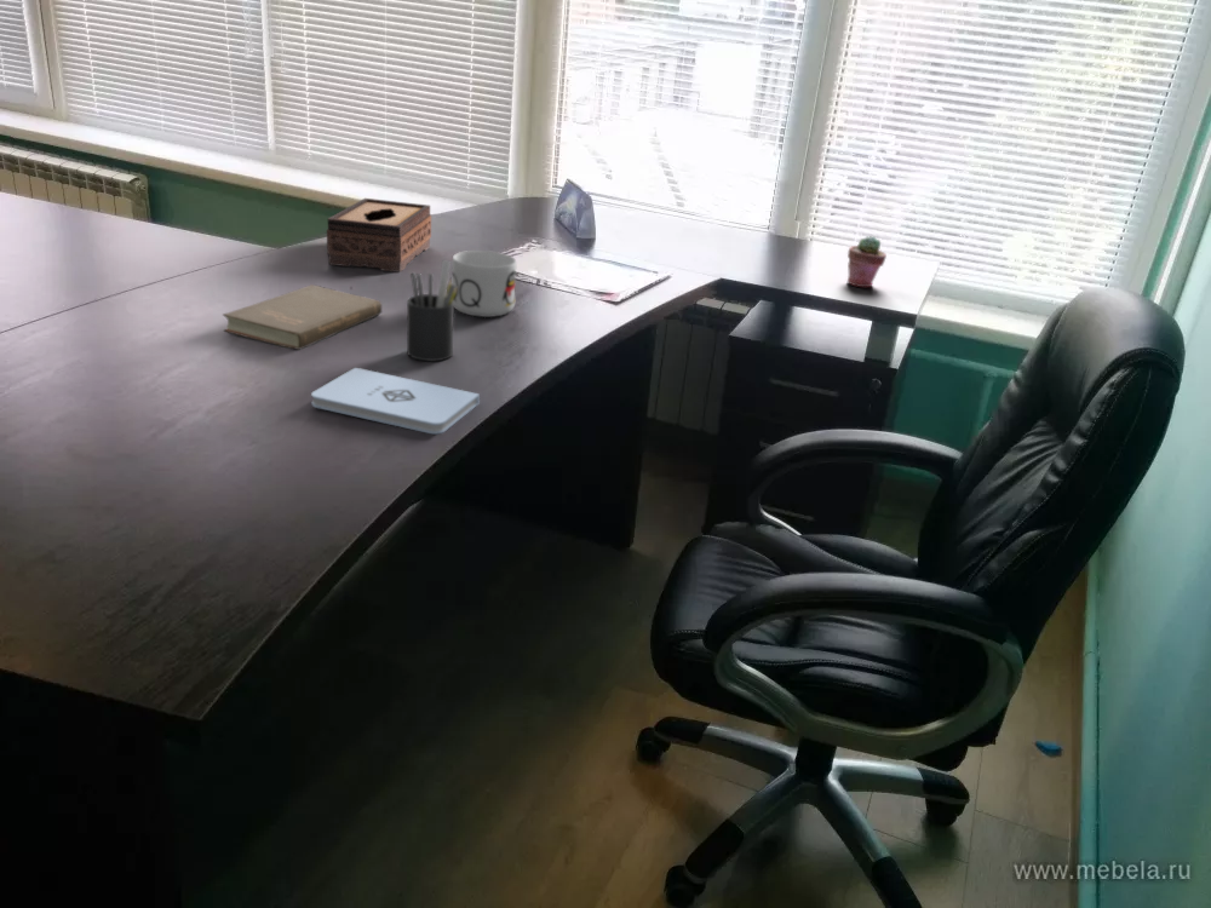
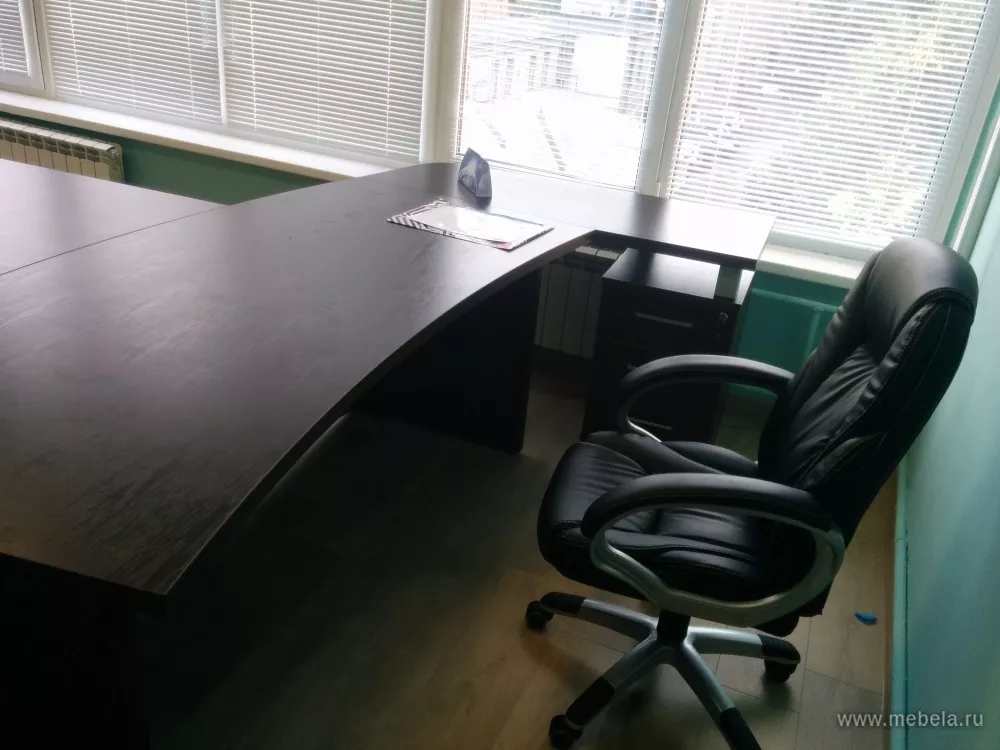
- tissue box (381, 234)
- potted succulent (865, 260)
- notepad (395, 400)
- mug (483, 280)
- book (306, 315)
- pen holder (431, 310)
